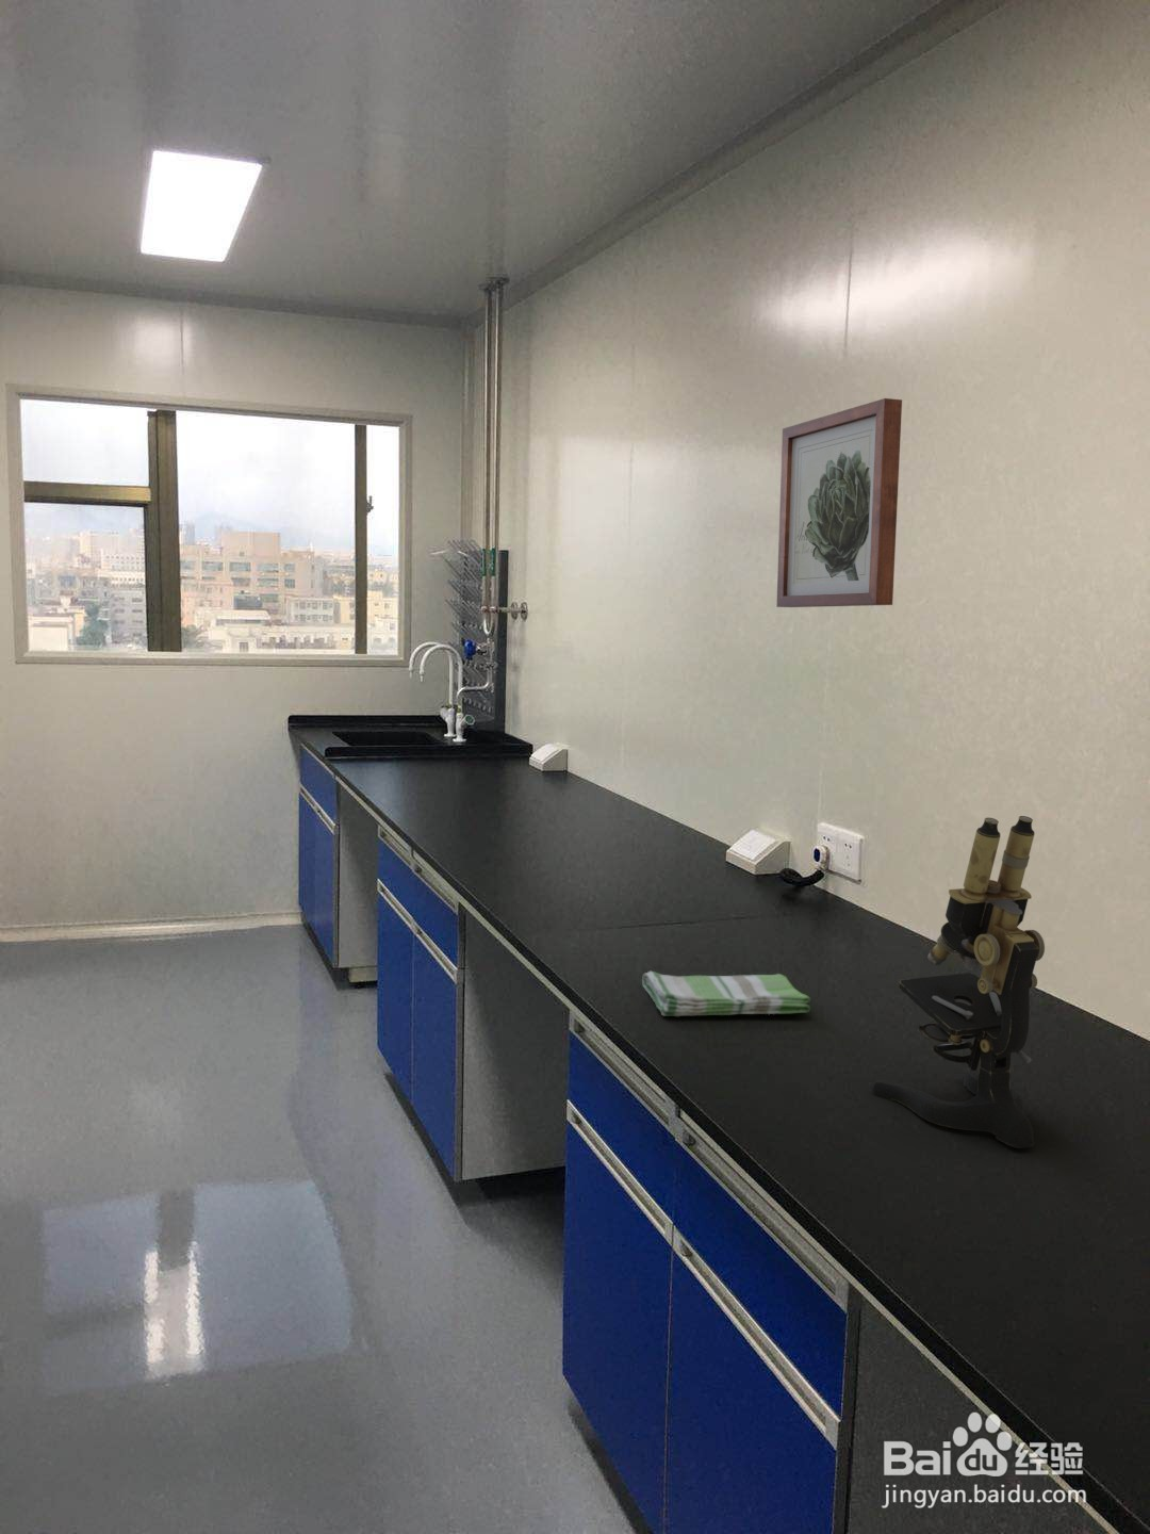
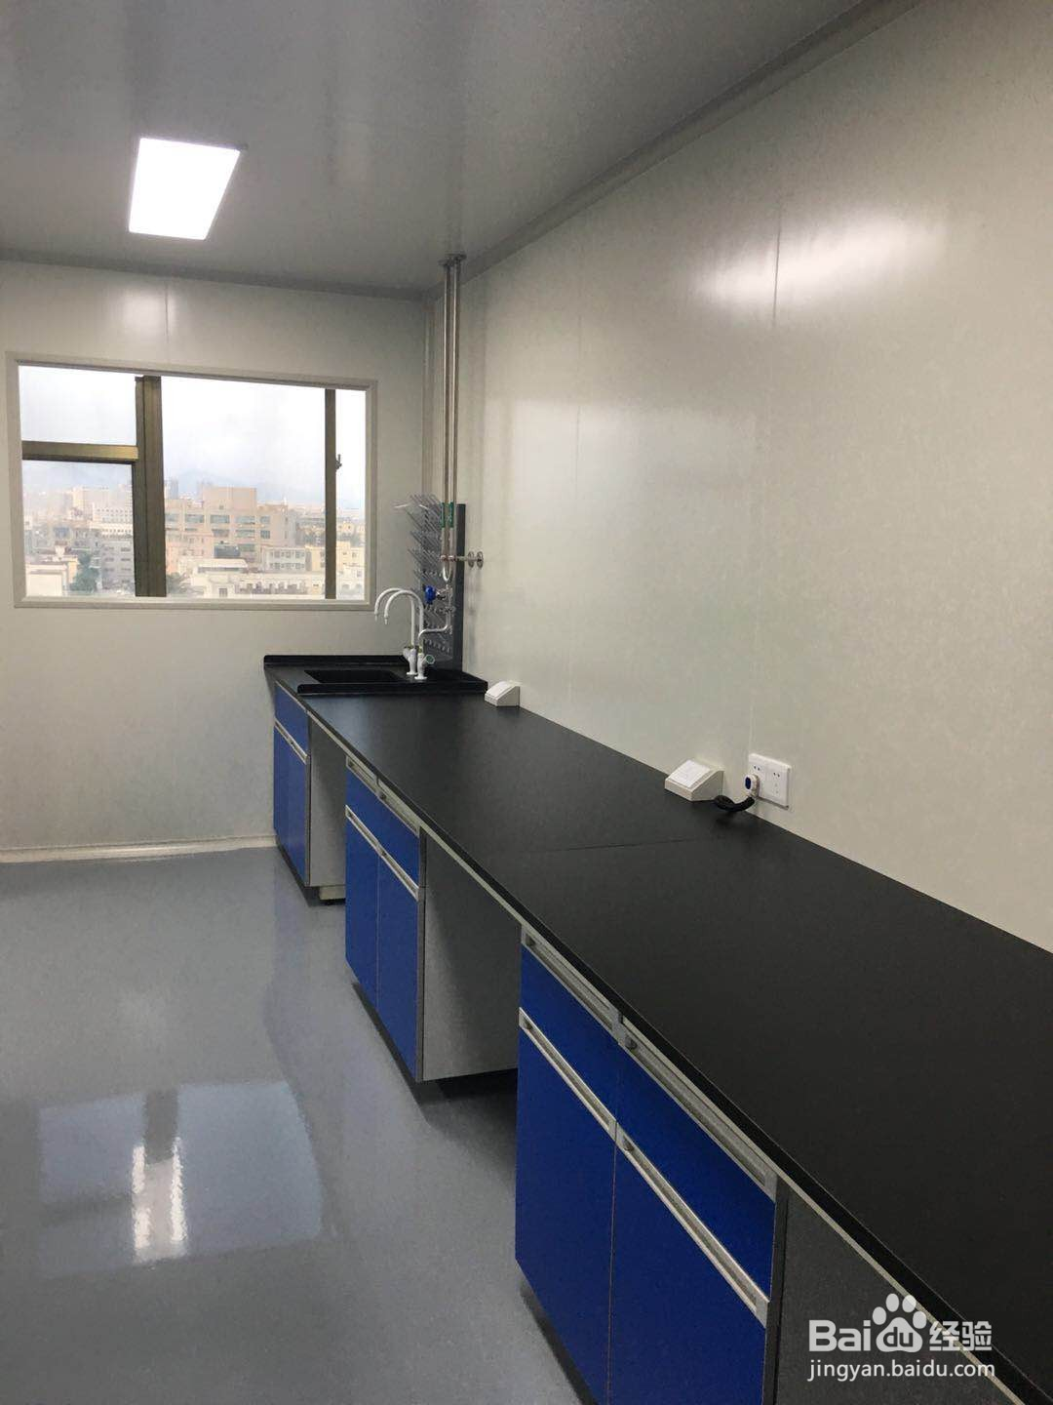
- wall art (834, 511)
- dish towel (724, 988)
- microscope (978, 965)
